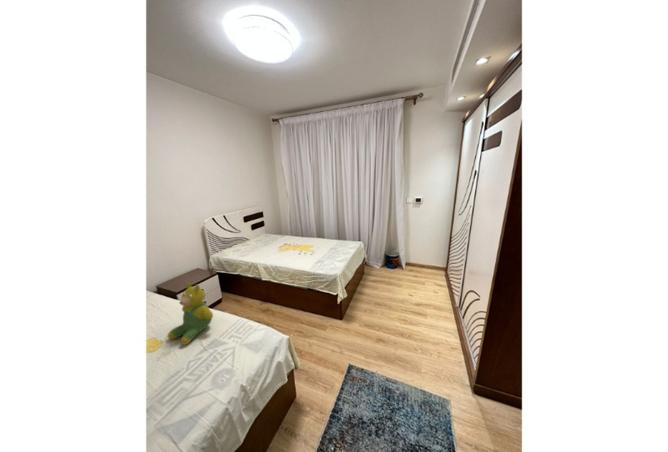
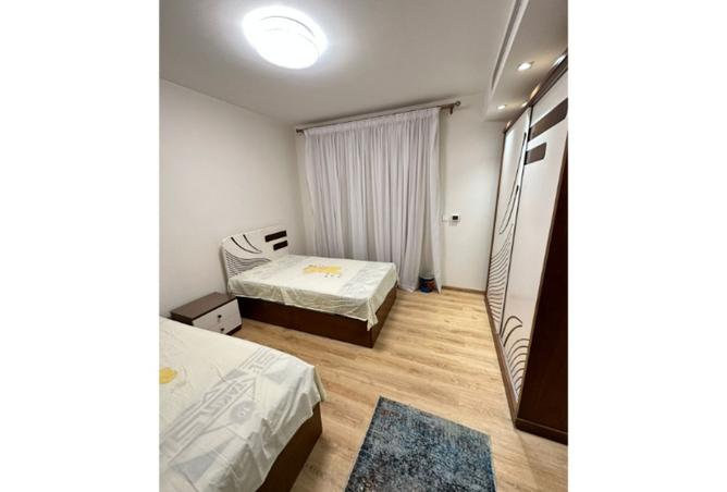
- teddy bear (188, 310)
